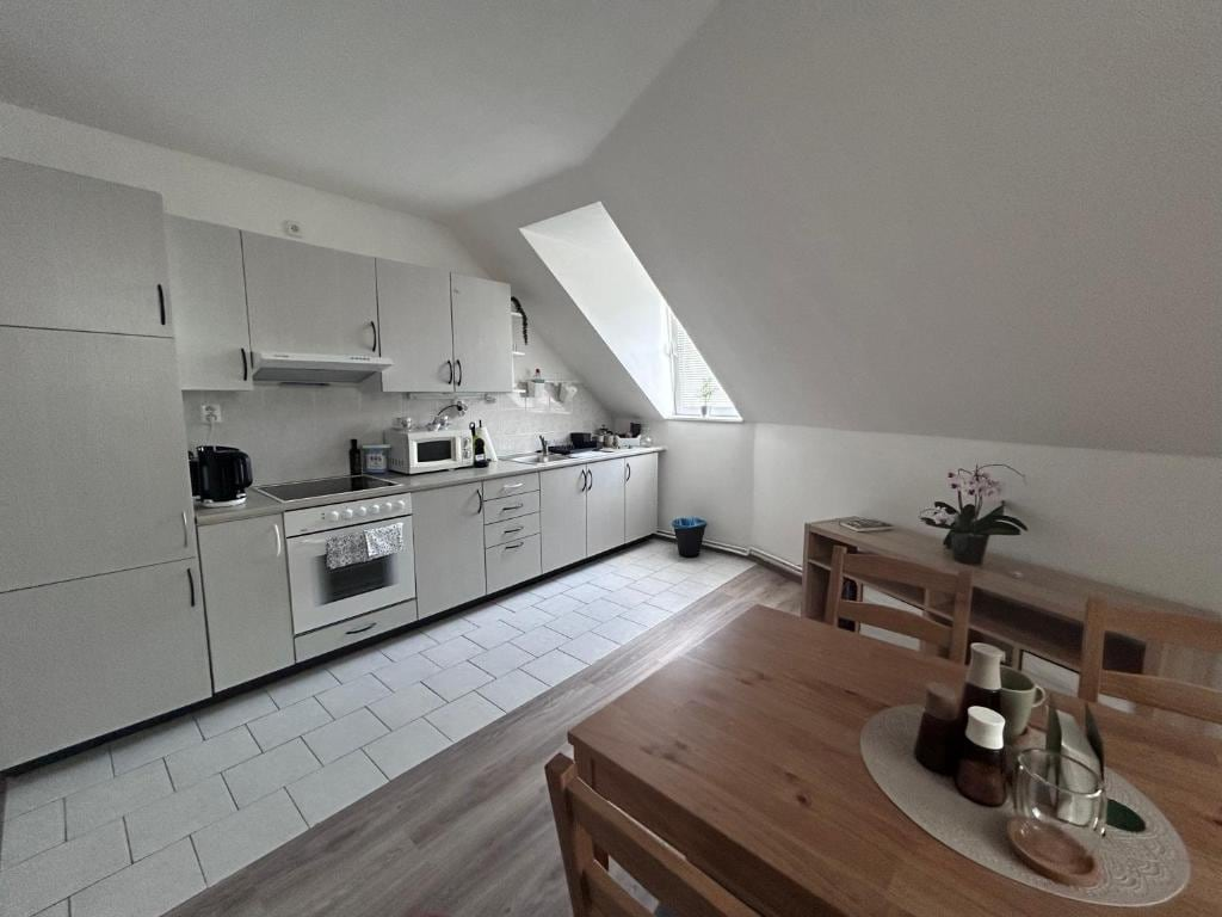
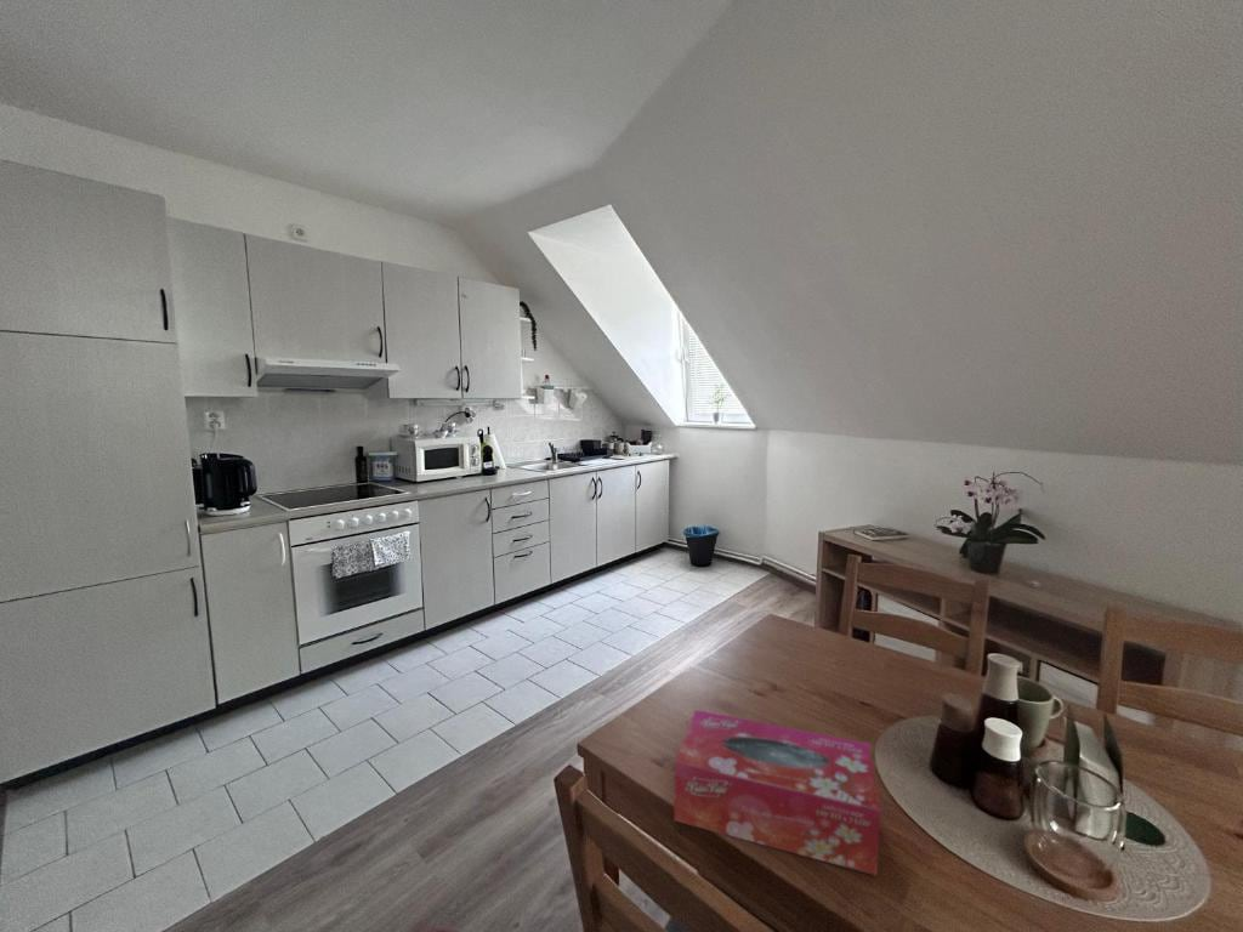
+ tissue box (773, 780)
